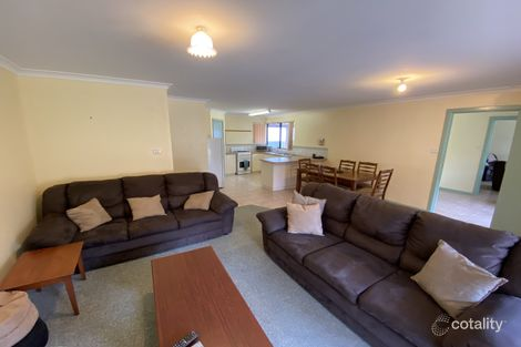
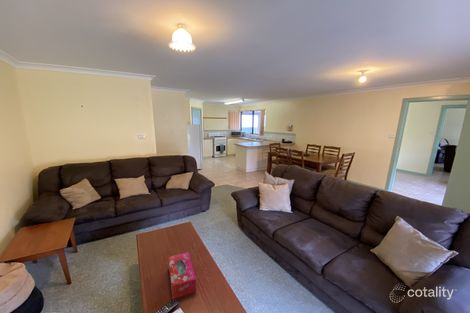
+ tissue box (181, 273)
